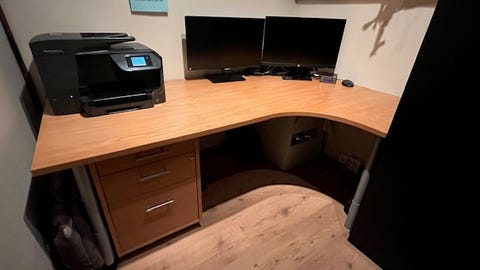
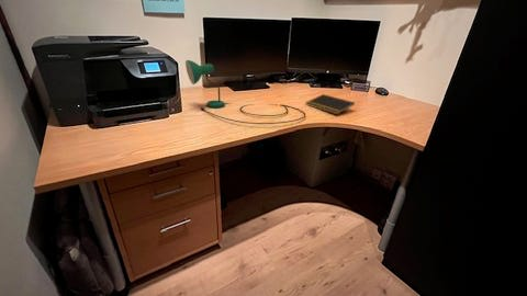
+ notepad (329, 103)
+ desk lamp (250, 104)
